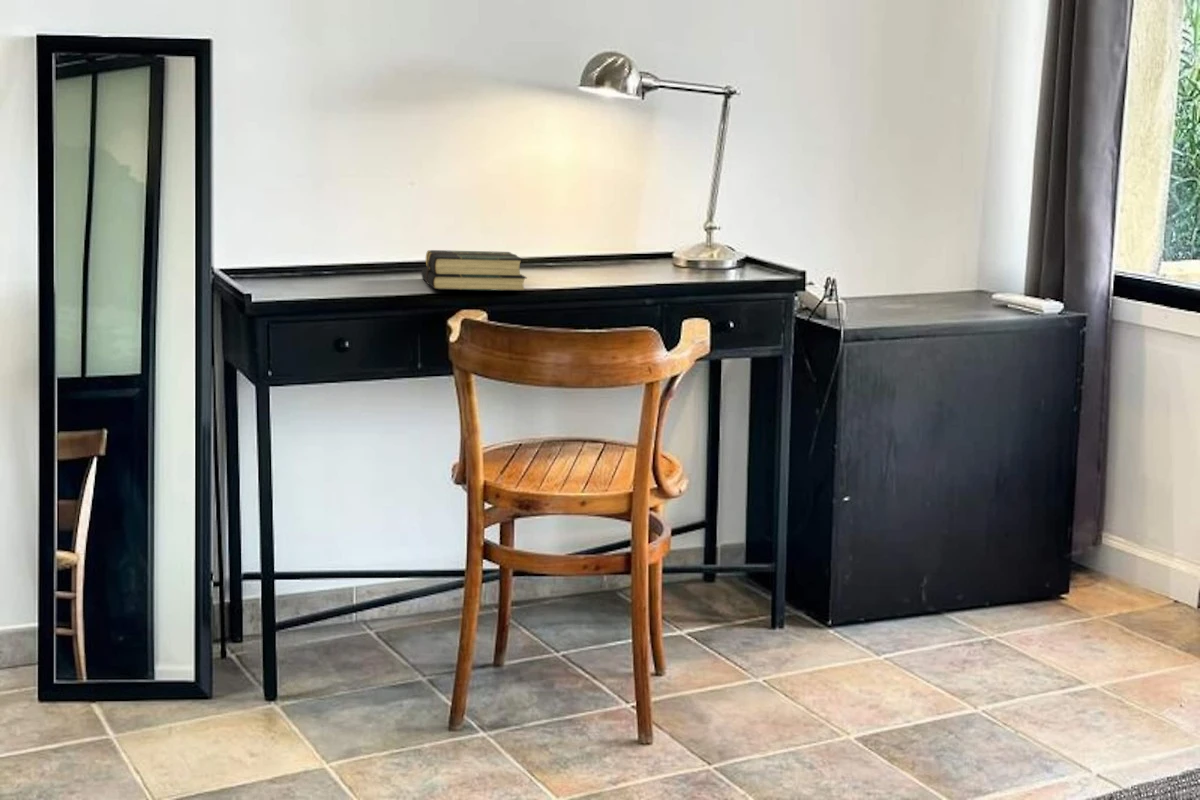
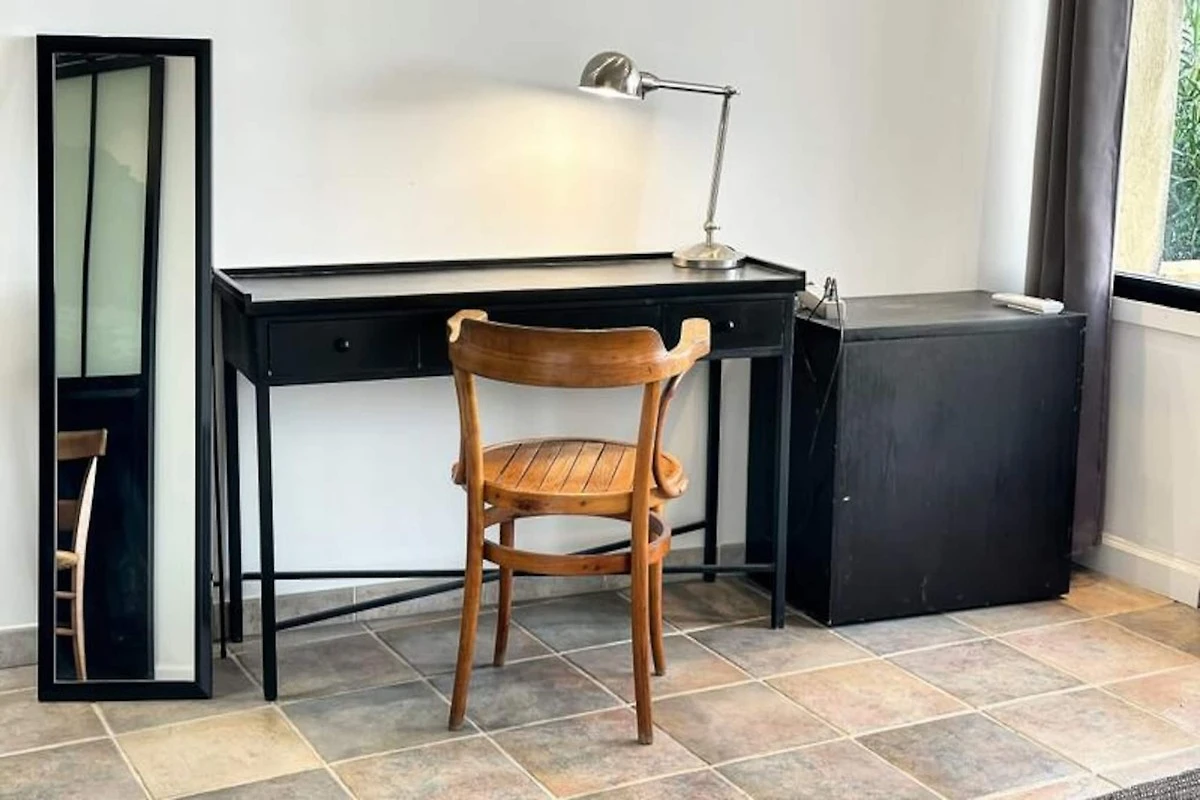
- book (472, 269)
